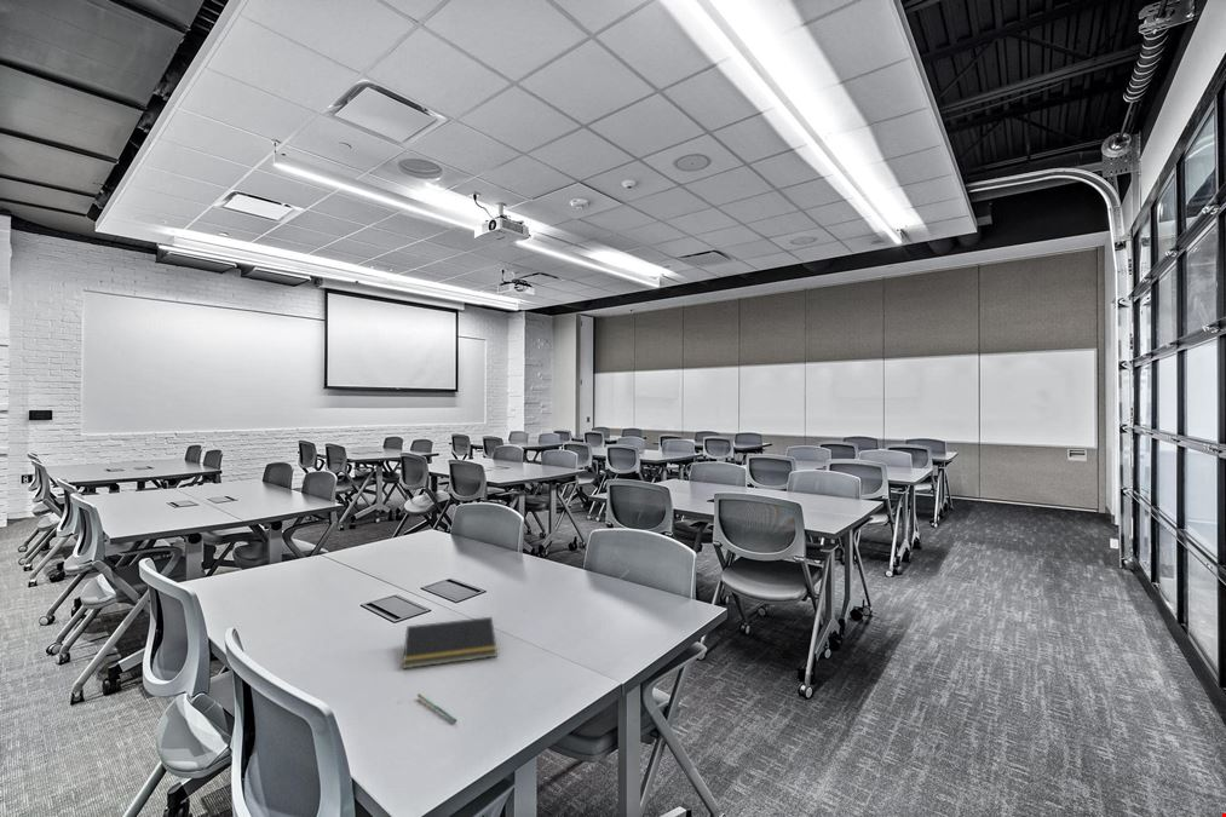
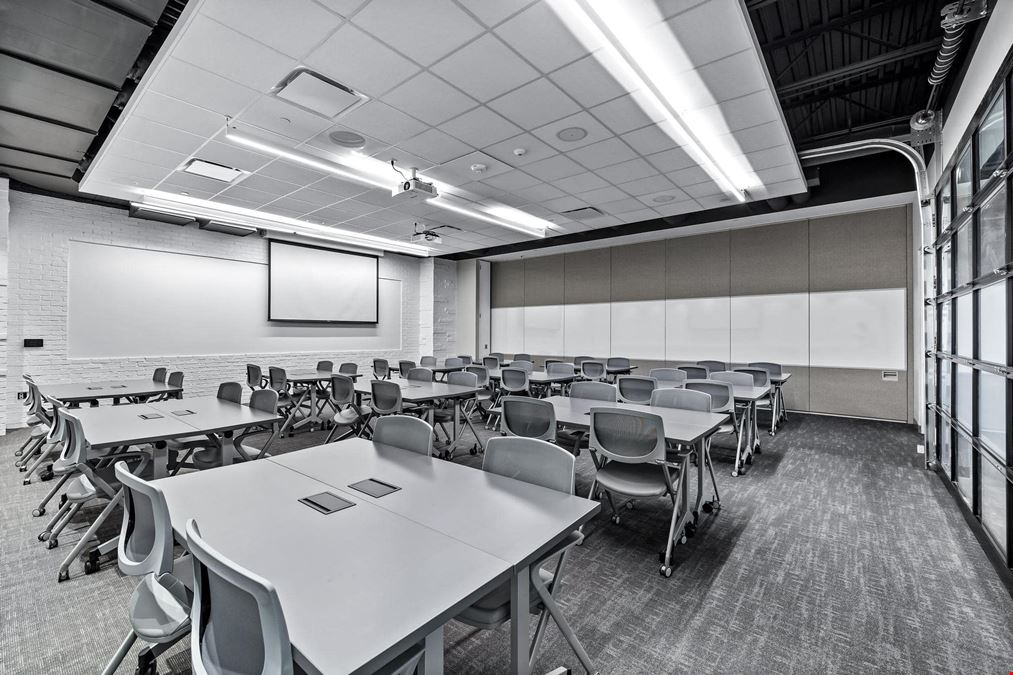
- pen (436, 707)
- notepad (450, 640)
